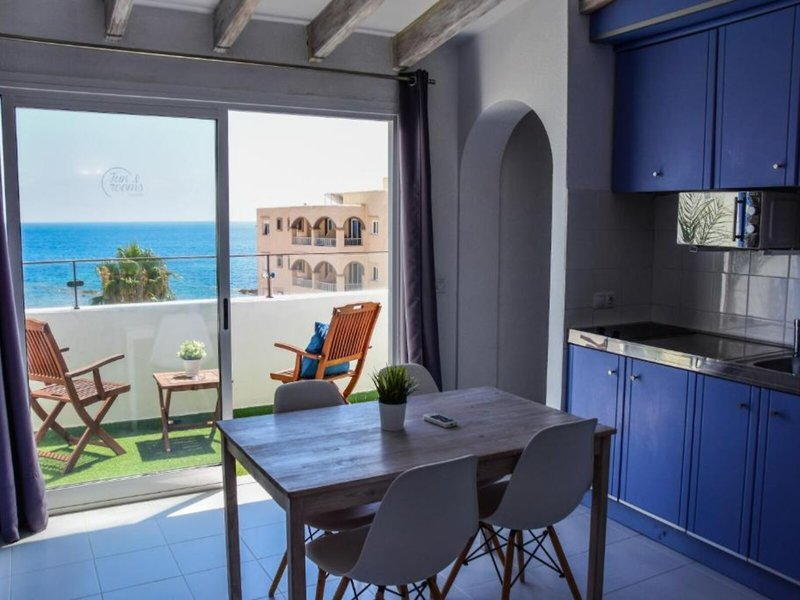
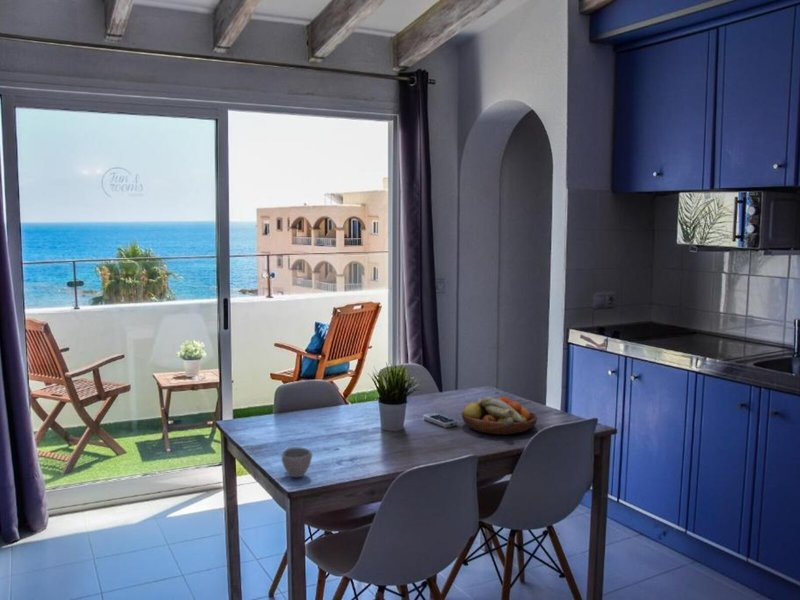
+ fruit bowl (499, 411)
+ cup (294, 462)
